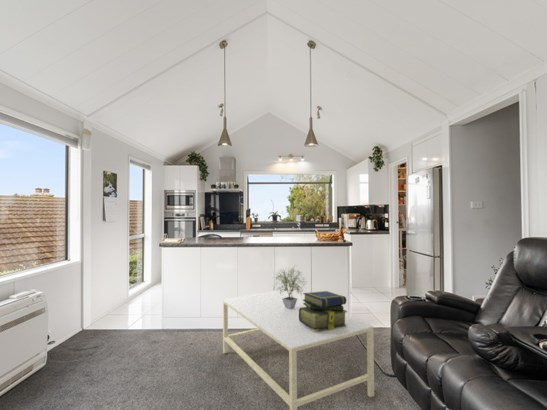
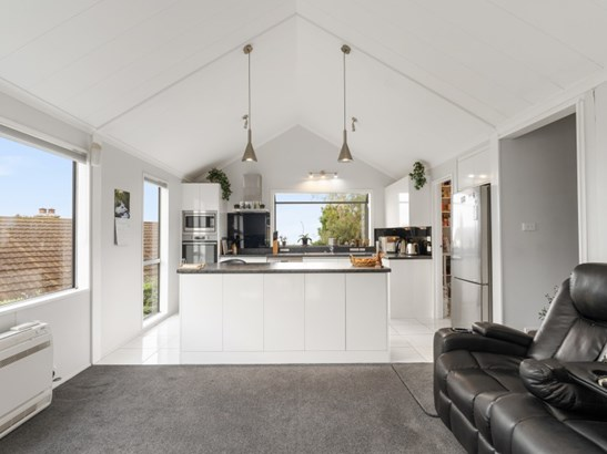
- potted plant (289, 284)
- coffee table (288, 341)
- stack of books (323, 308)
